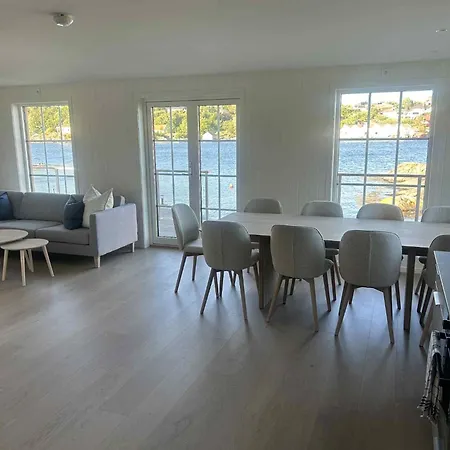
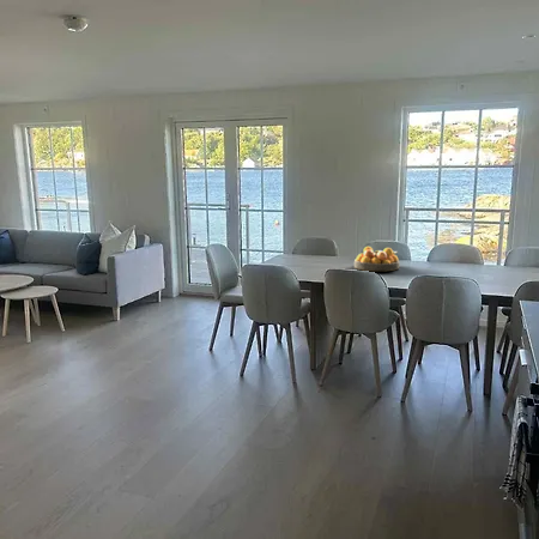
+ fruit bowl (376, 258)
